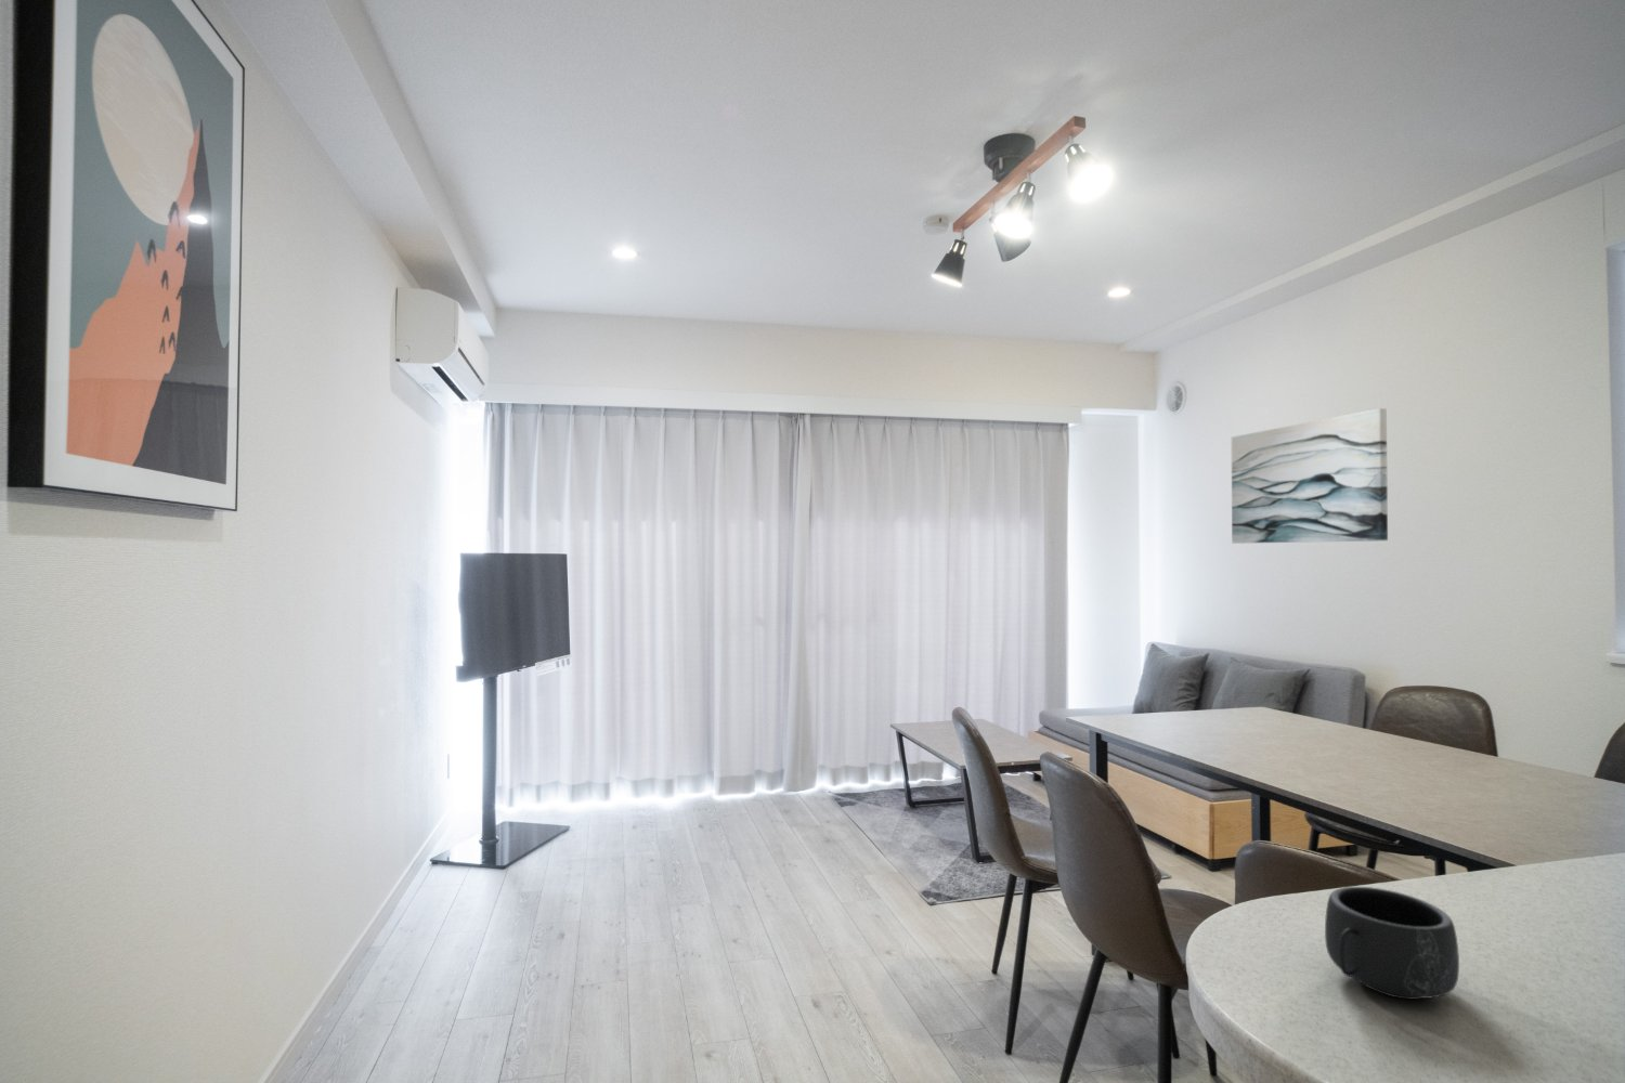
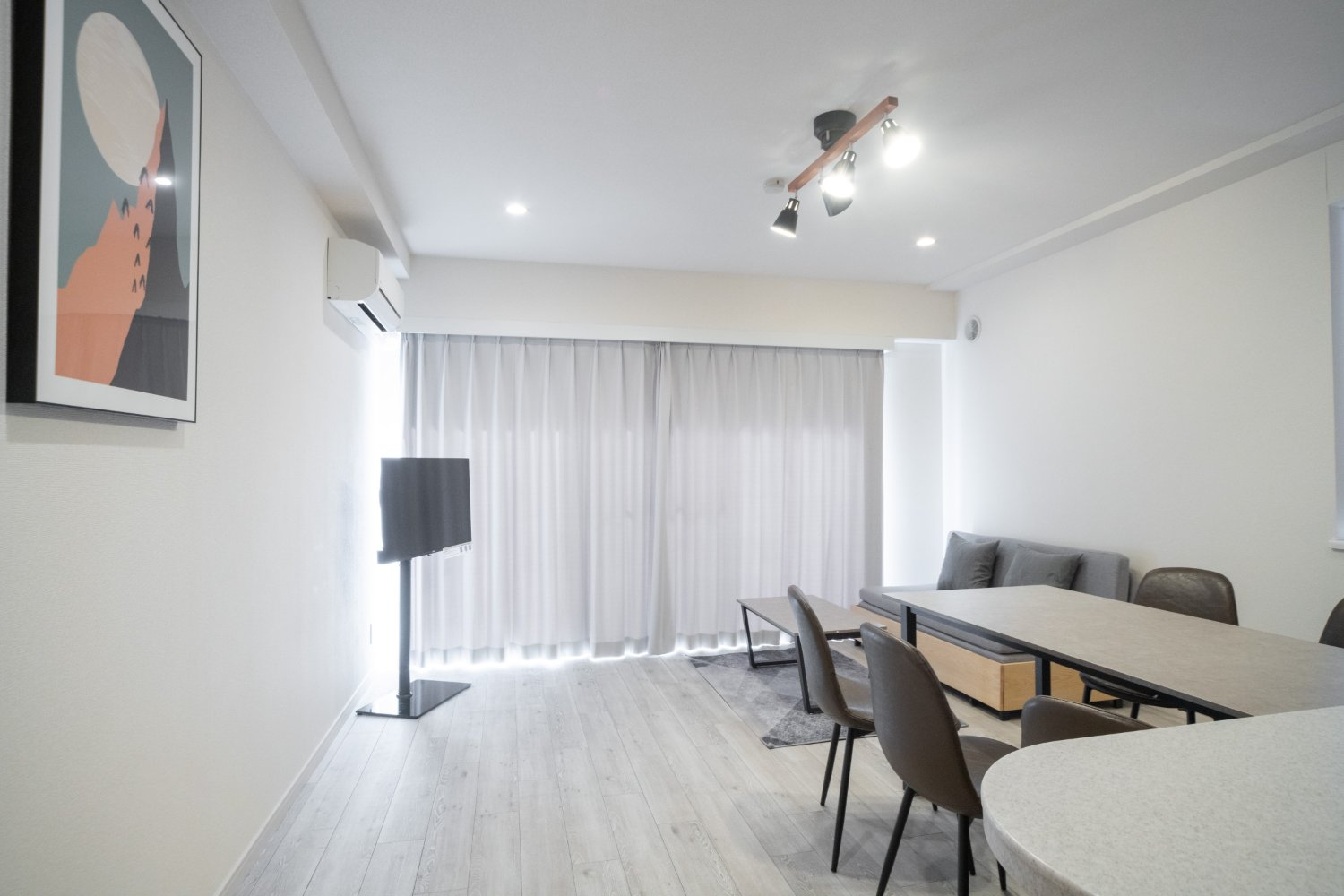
- mug (1382, 946)
- wall art (1300, 483)
